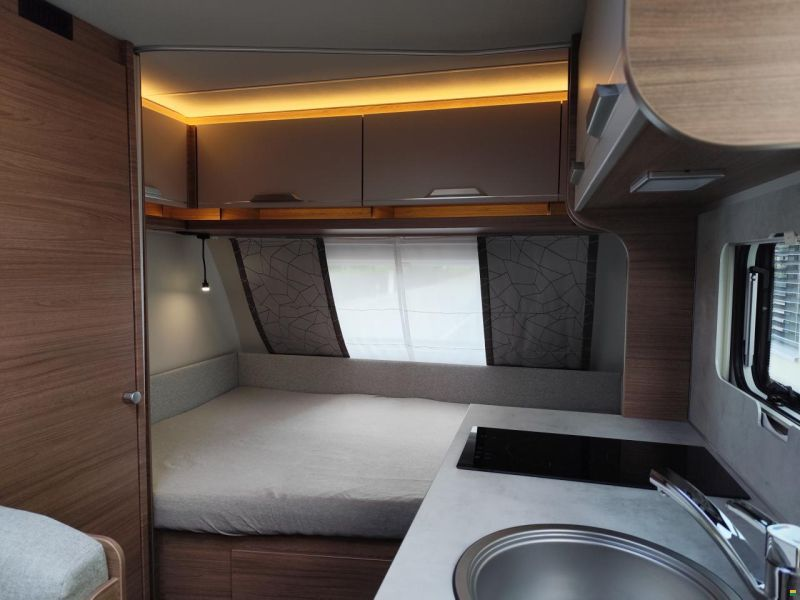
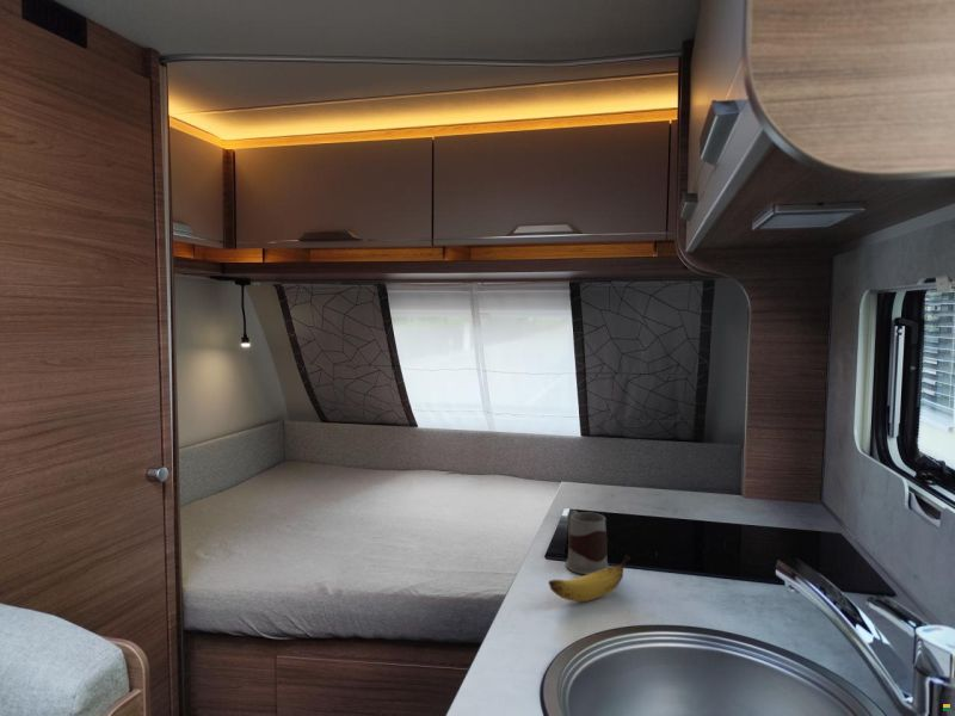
+ mug (583, 539)
+ banana (590, 580)
